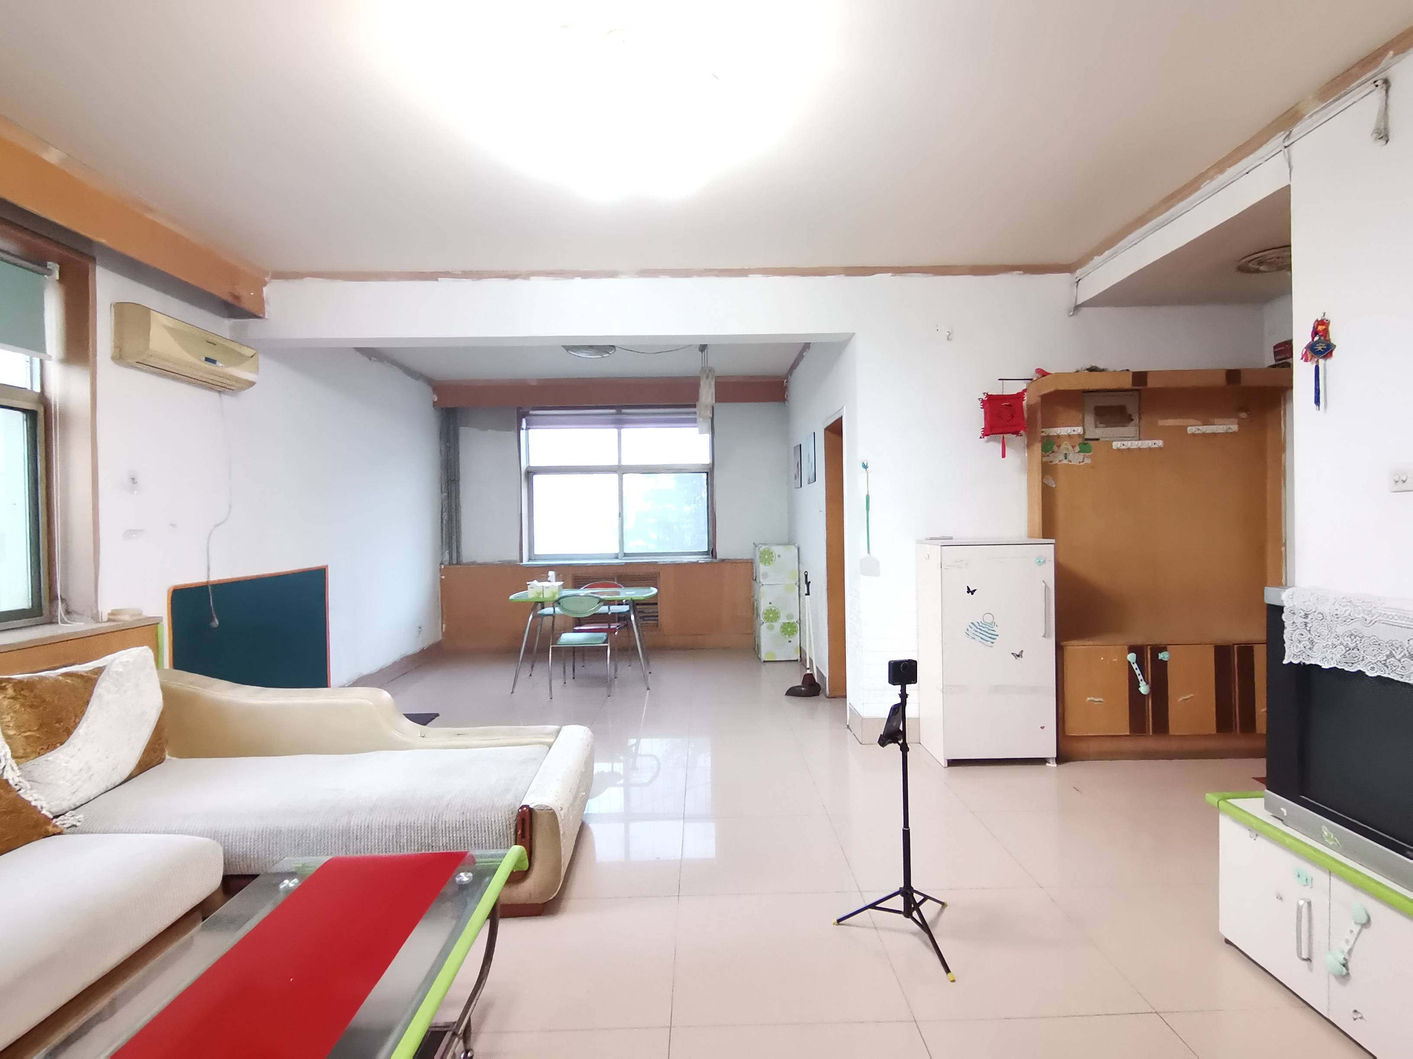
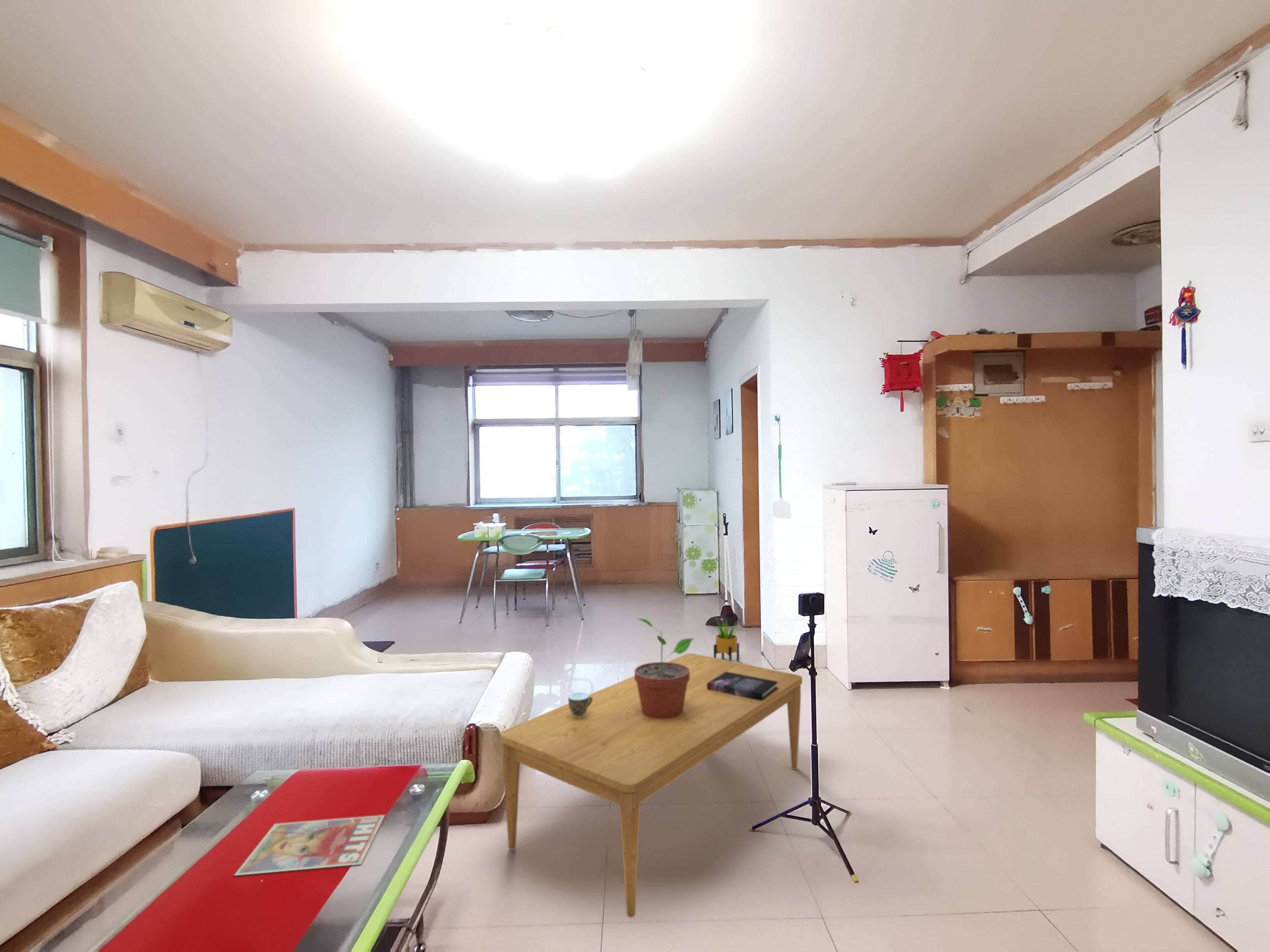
+ potted plant (726, 640)
+ book (742, 685)
+ potted plant (661, 663)
+ coffee table (669, 752)
+ magazine (315, 843)
+ teacup (581, 702)
